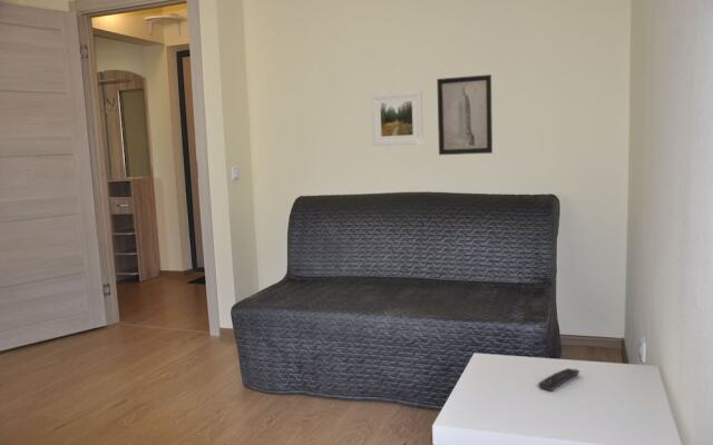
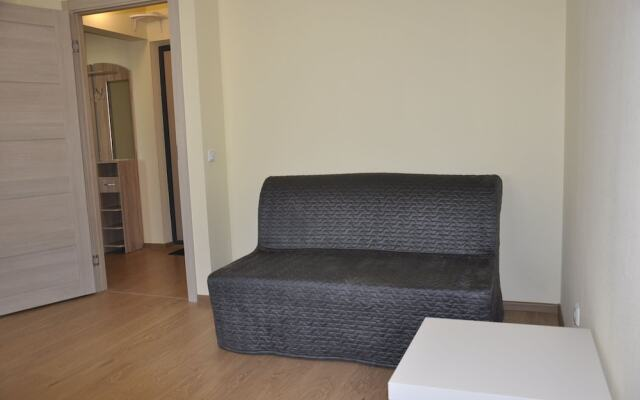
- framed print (397, 119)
- remote control (560, 377)
- wall art (463, 116)
